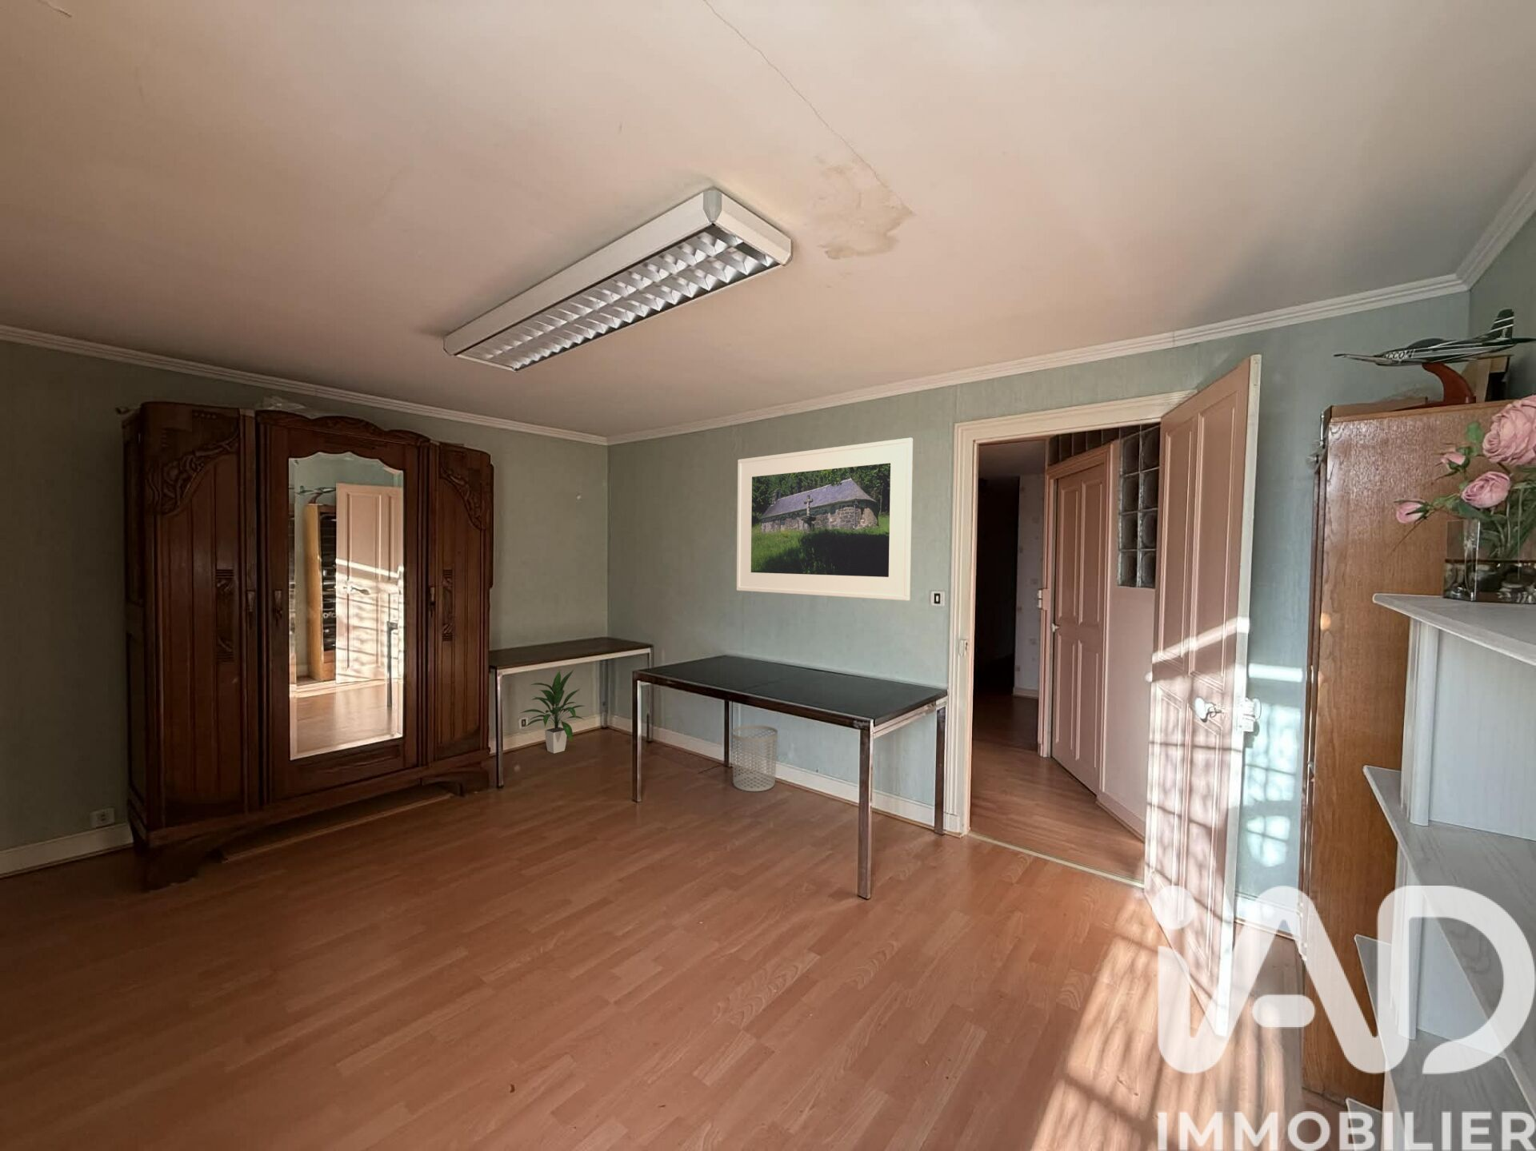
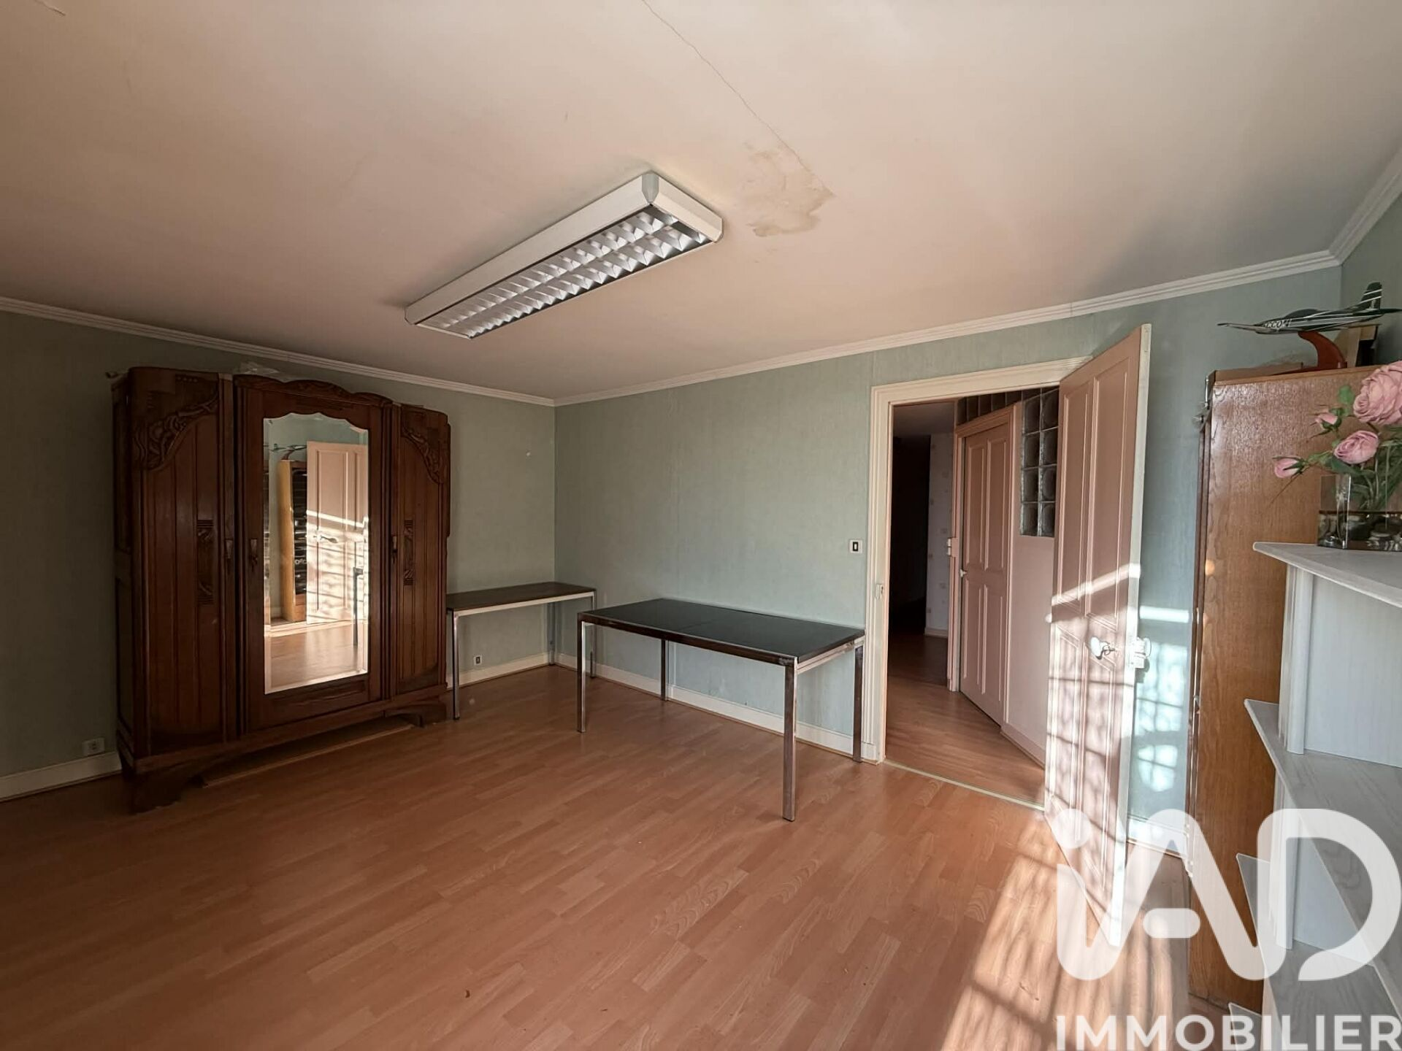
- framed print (814, 522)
- waste bin (753, 758)
- indoor plant (556, 711)
